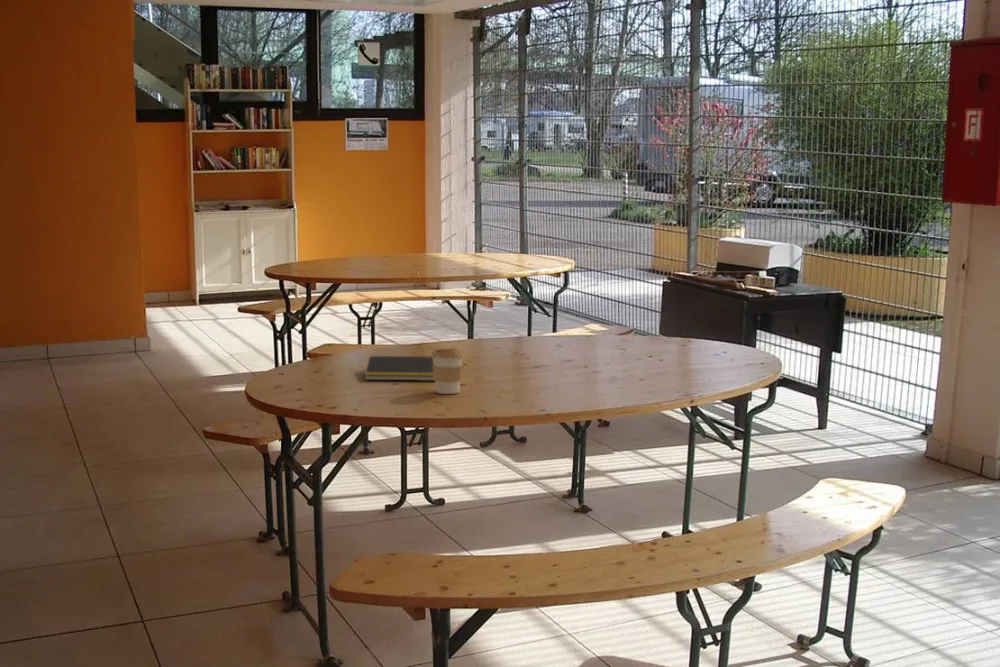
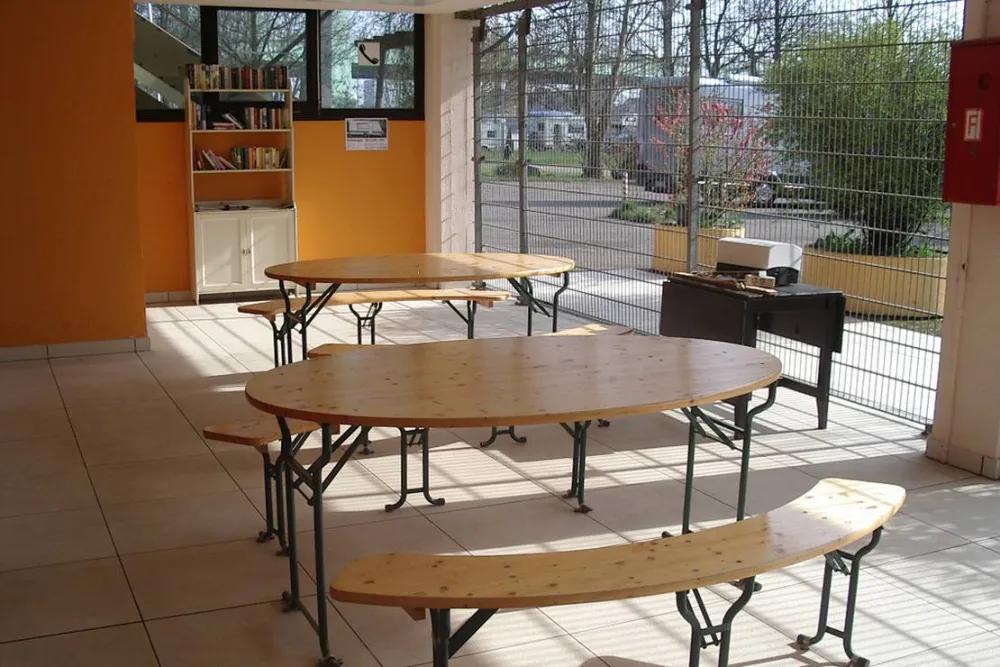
- notepad (404, 368)
- coffee cup (447, 369)
